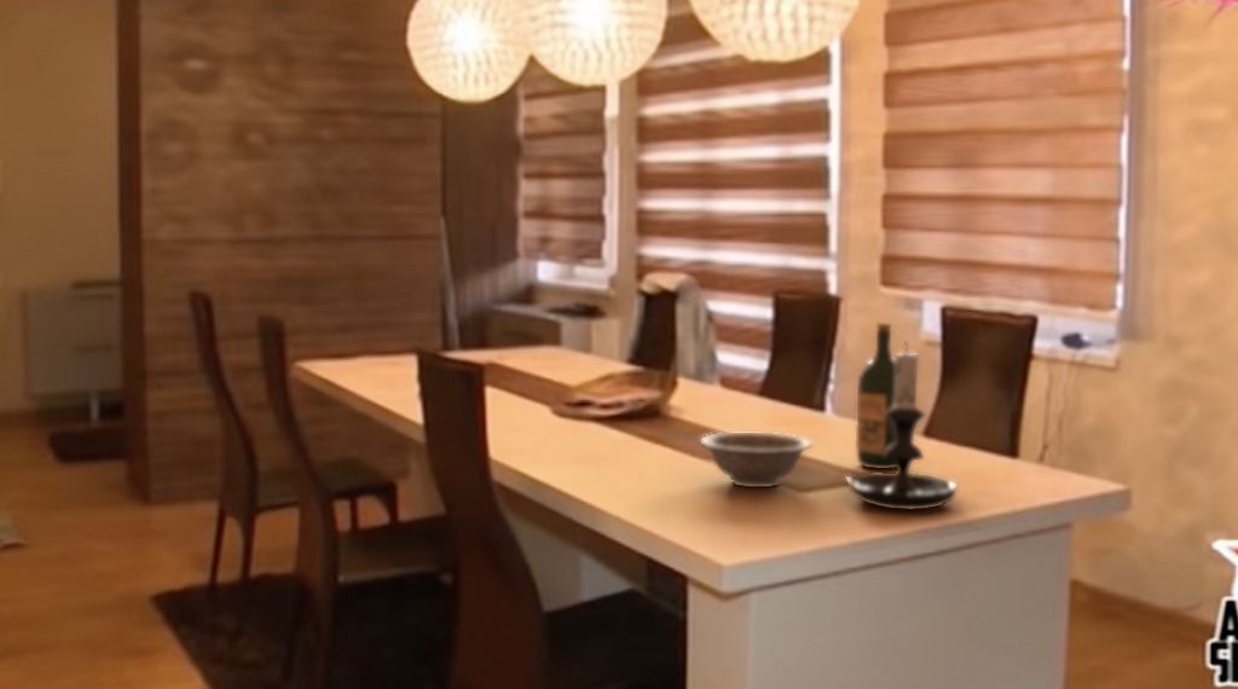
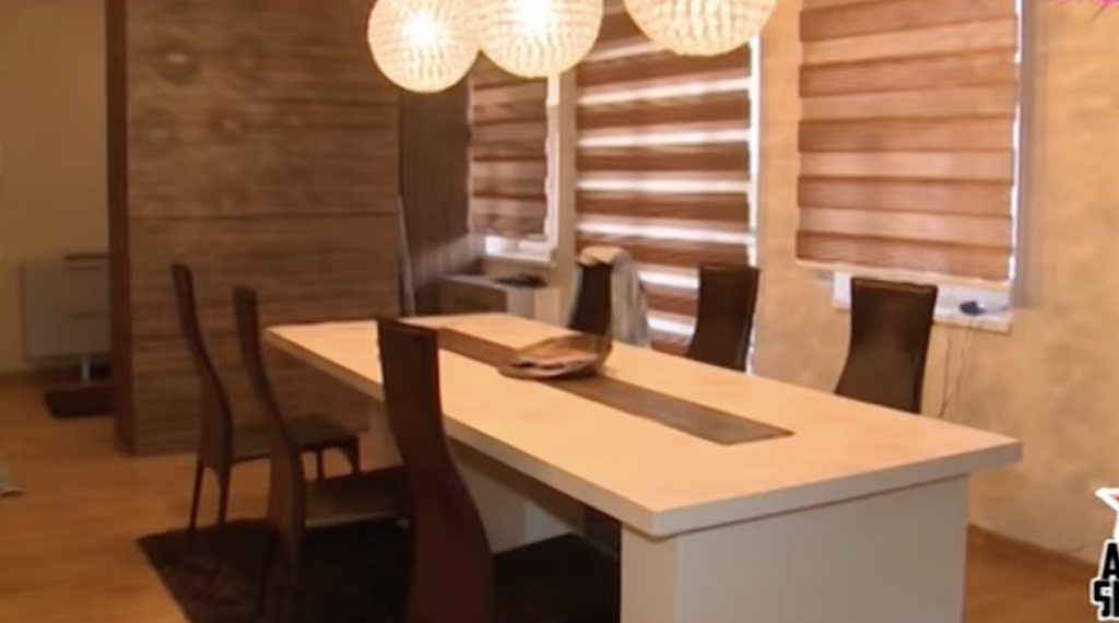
- decorative bowl (754, 462)
- wine bottle (881, 394)
- candle holder (901, 422)
